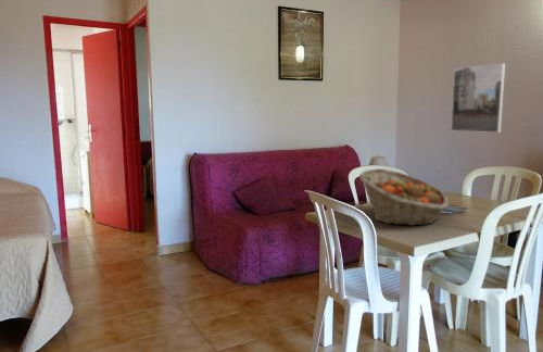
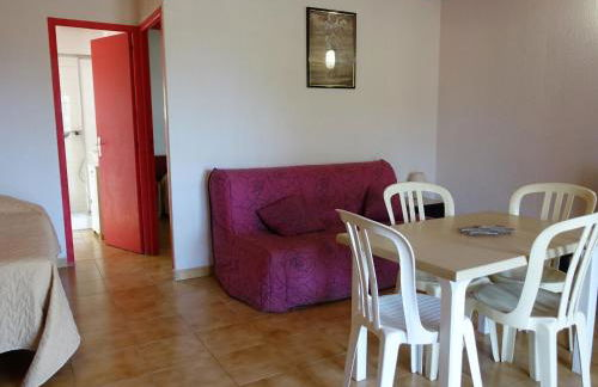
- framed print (476, 99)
- fruit basket (403, 194)
